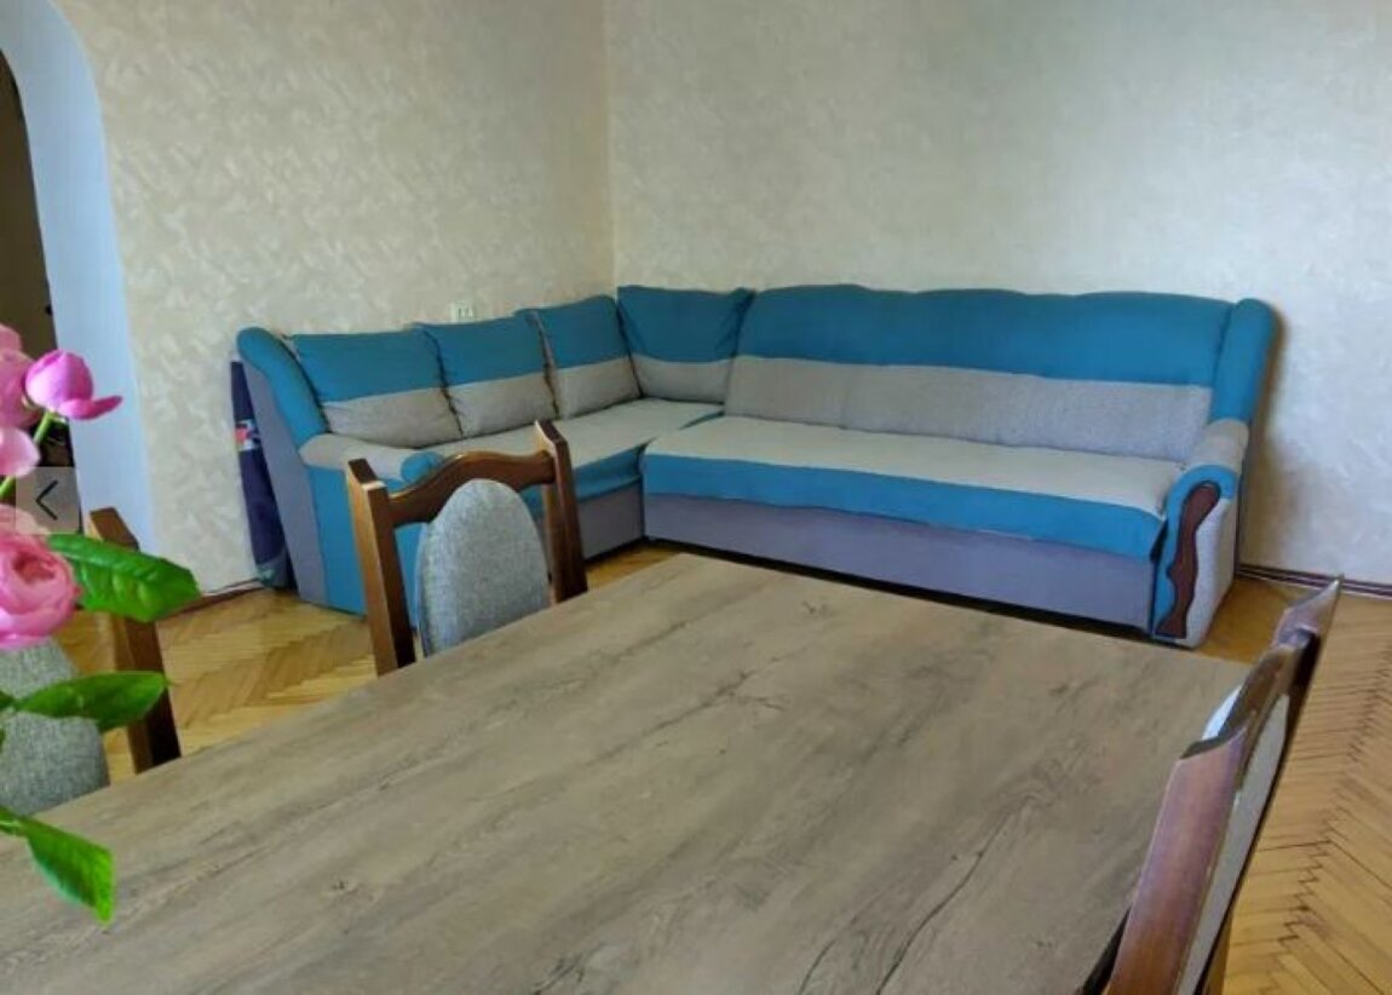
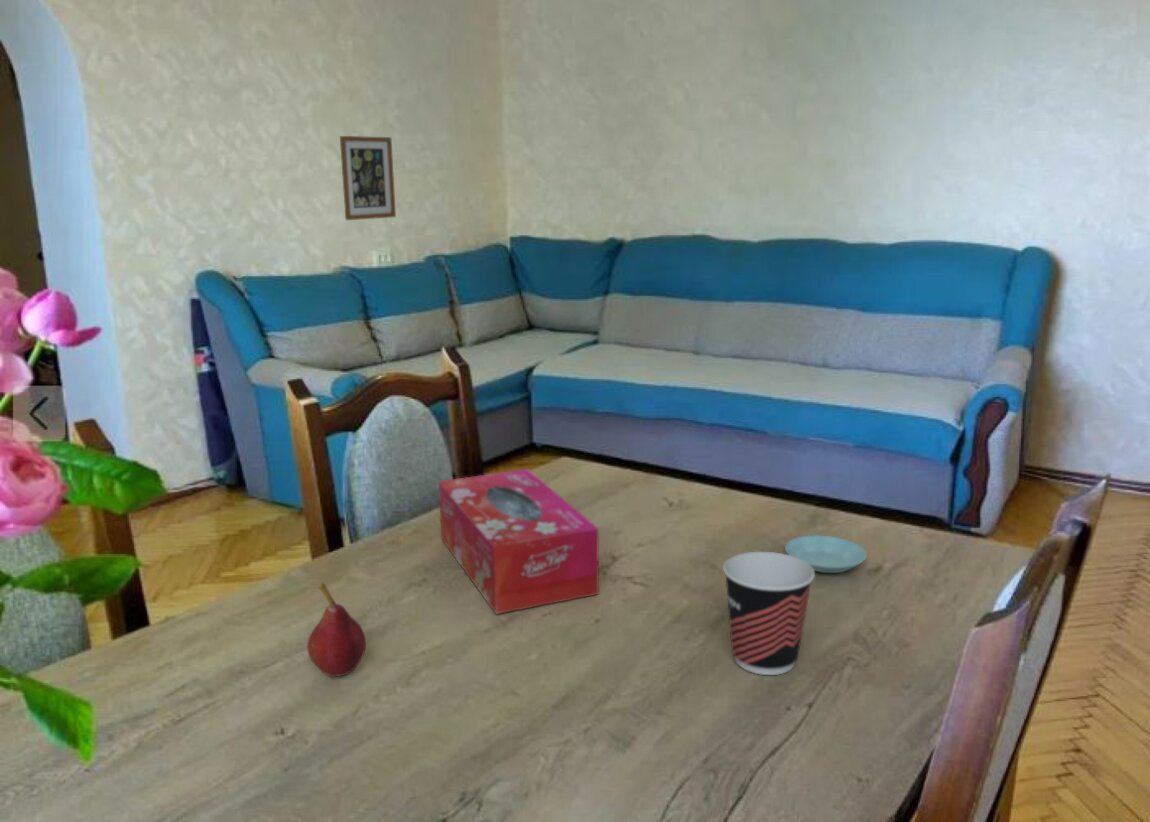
+ saucer (824, 557)
+ tissue box (513, 534)
+ cup (766, 614)
+ fruit (335, 626)
+ wall art (368, 178)
